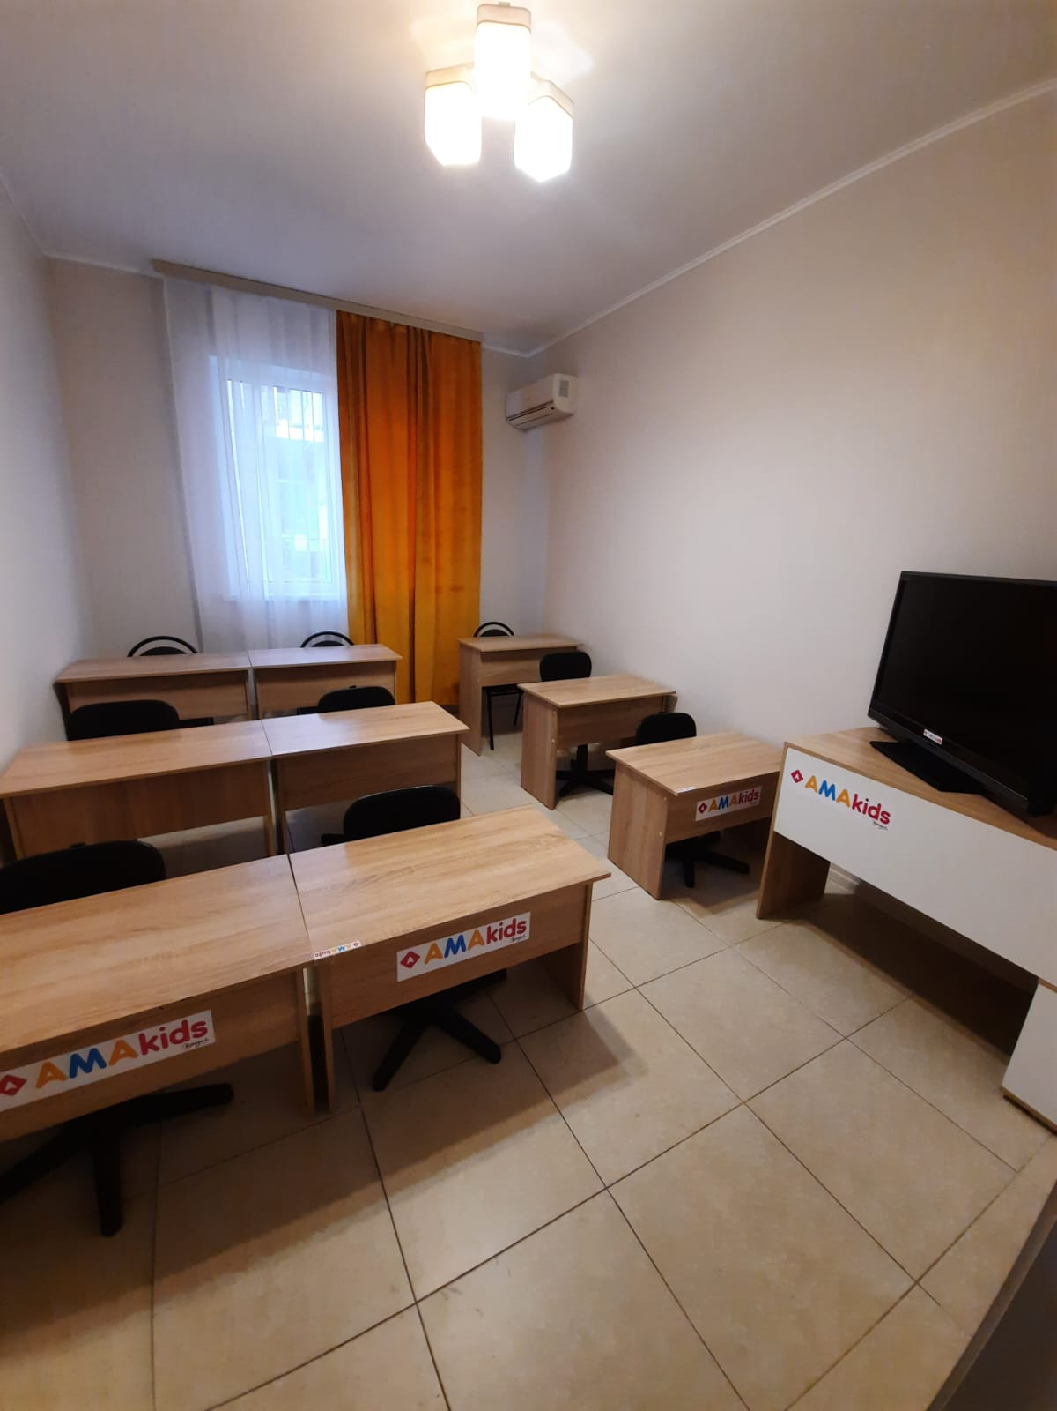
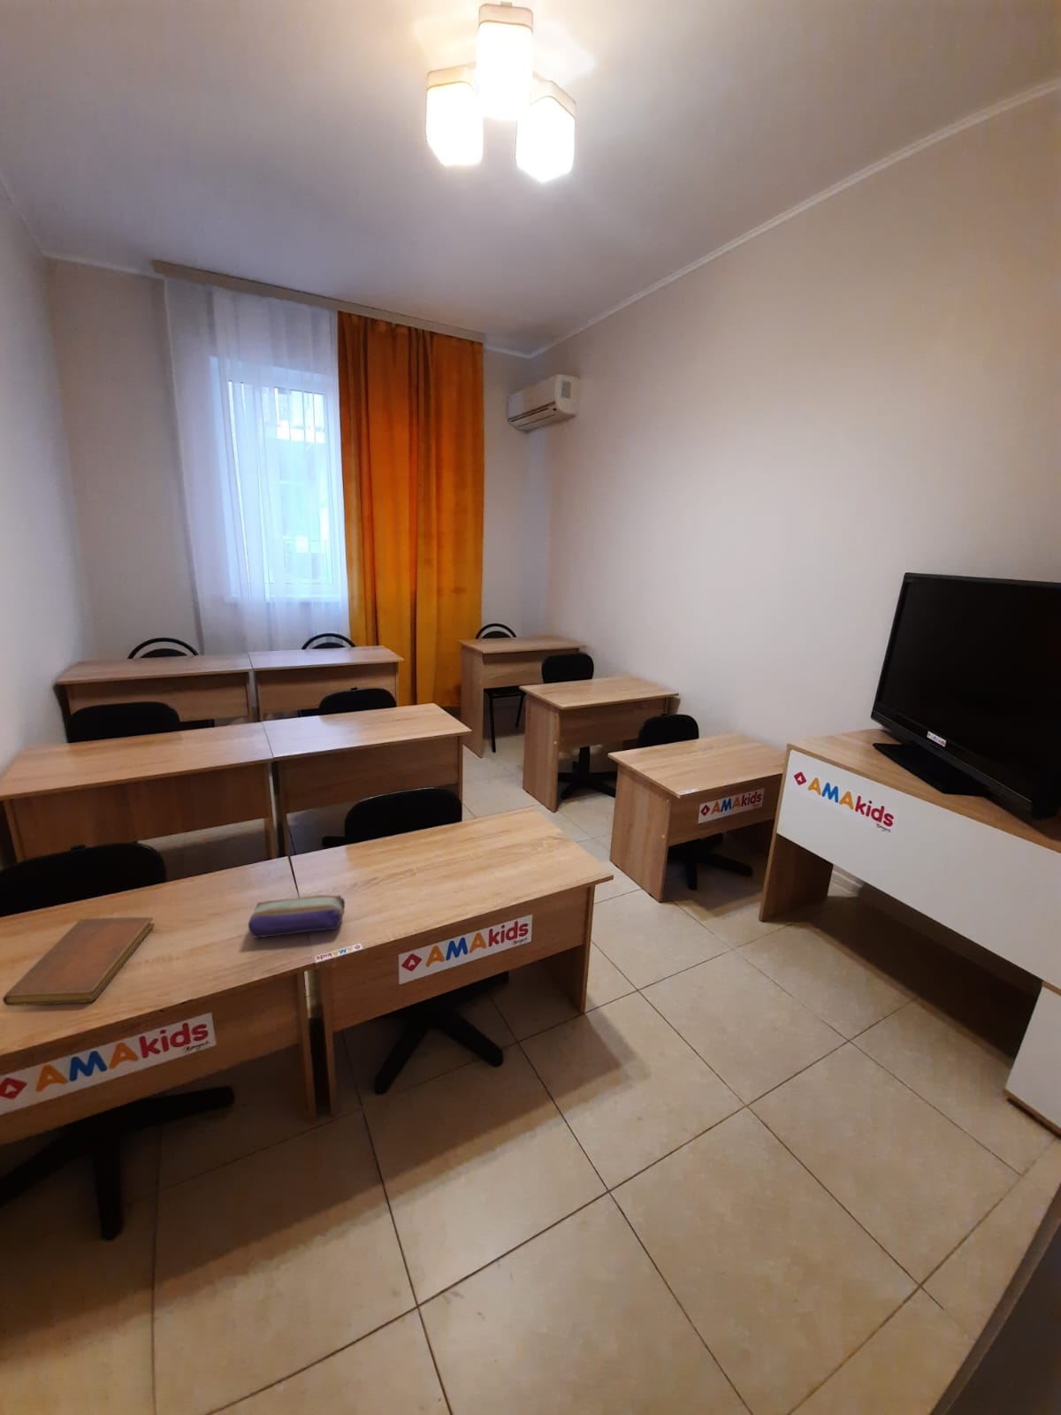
+ pencil case (298, 916)
+ notebook (86, 956)
